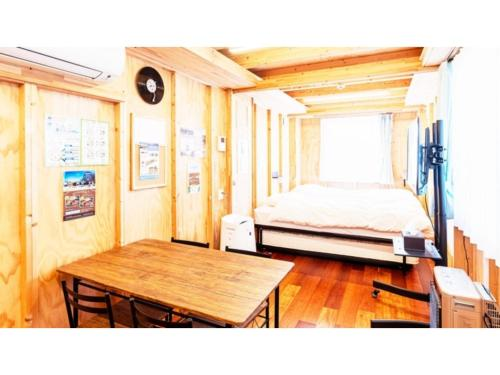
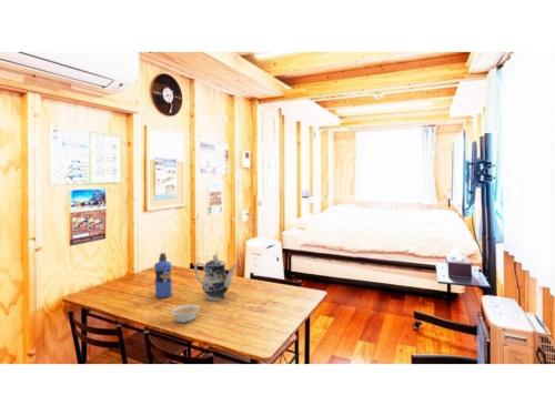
+ water bottle (163, 274)
+ legume (184, 313)
+ teapot (215, 275)
